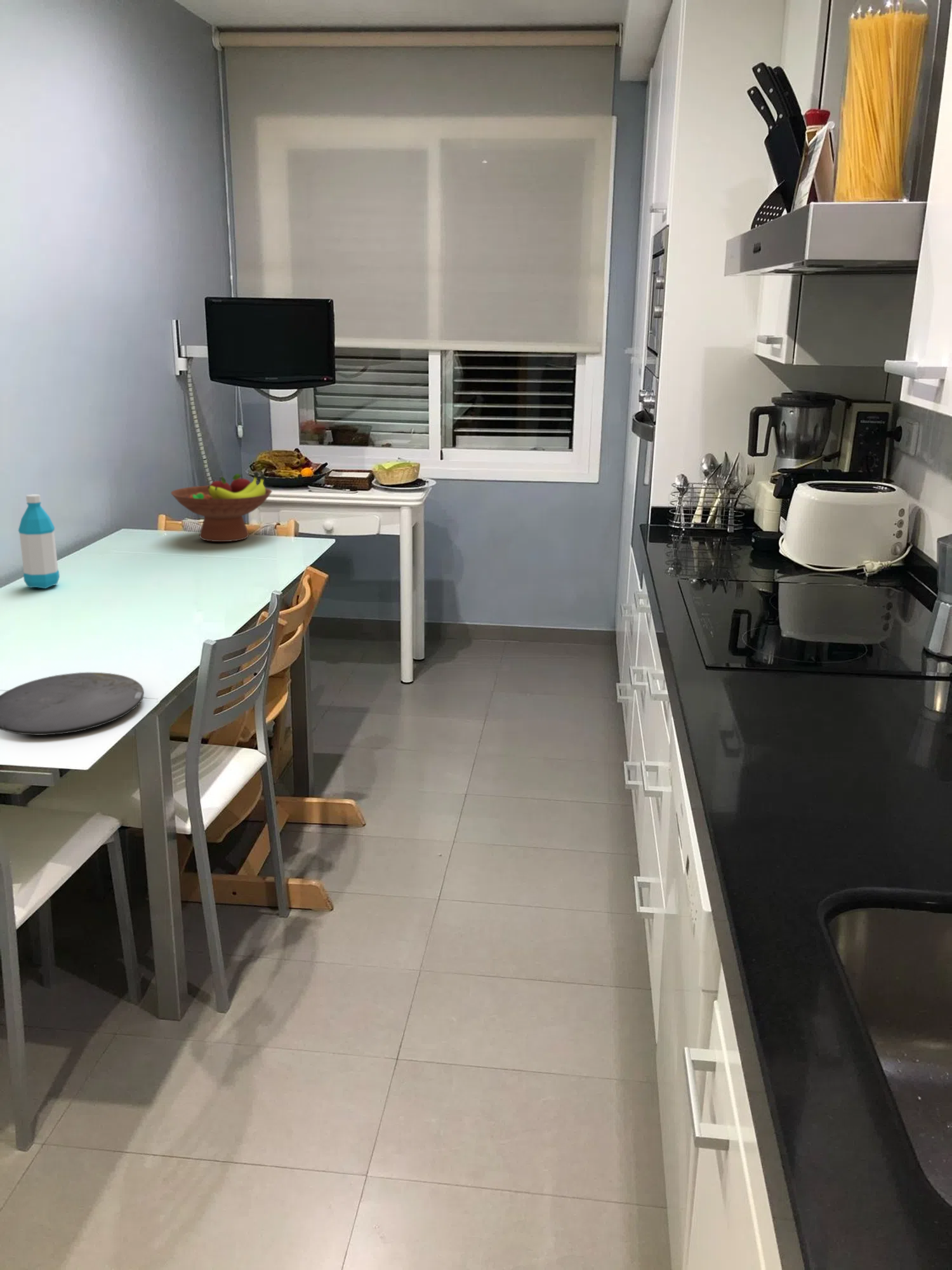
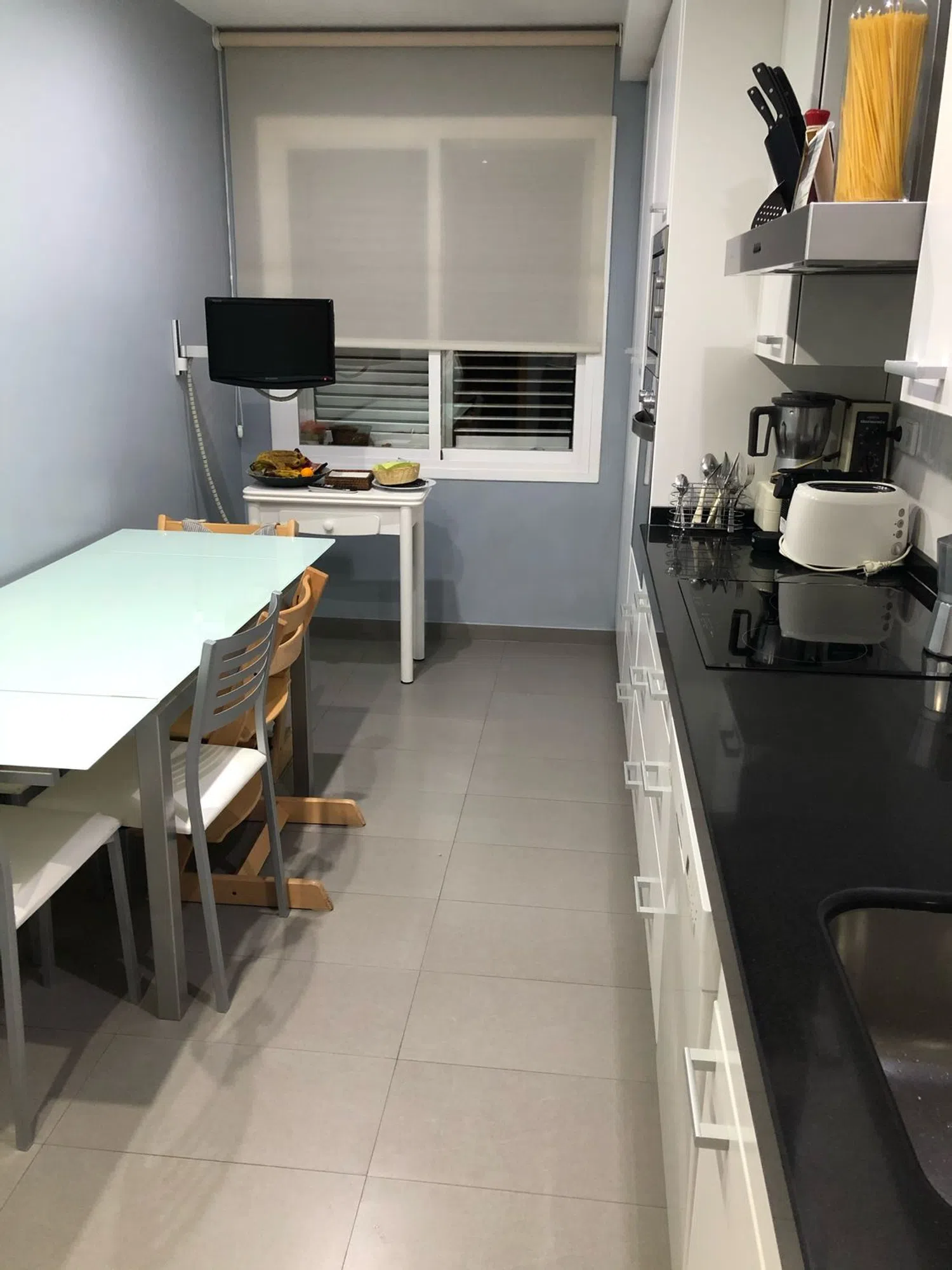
- plate (67, 702)
- fruit bowl (222, 505)
- water bottle (37, 541)
